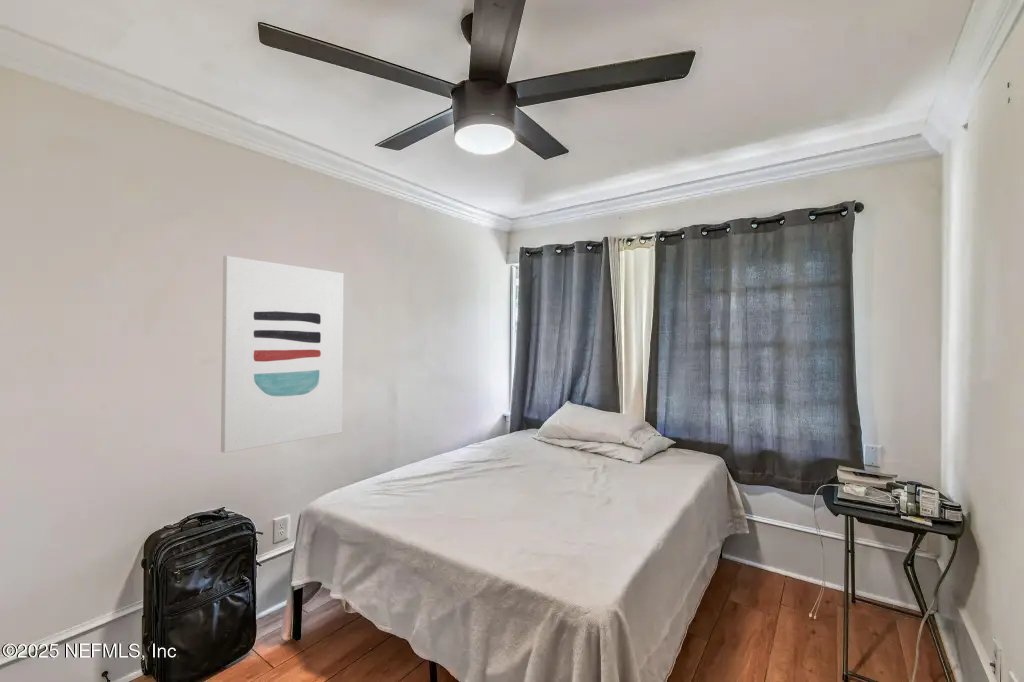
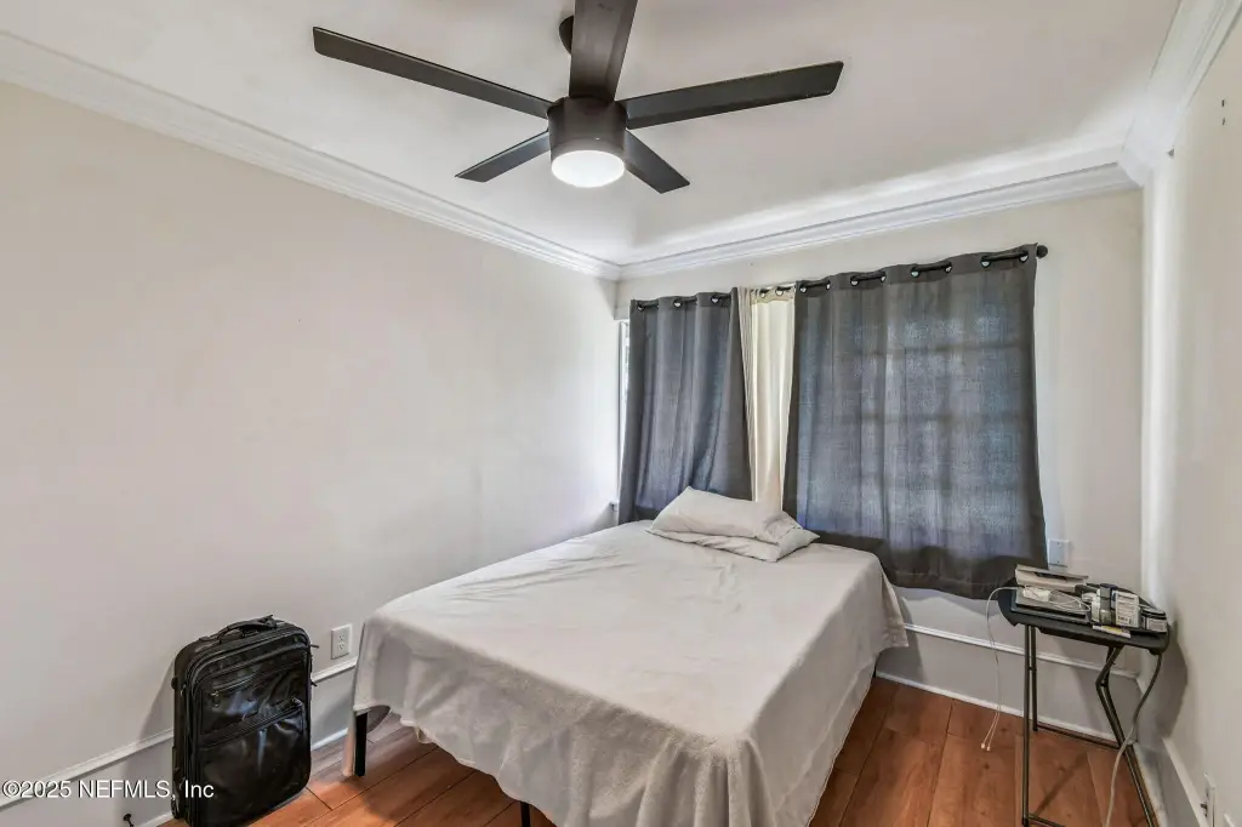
- wall art (288, 353)
